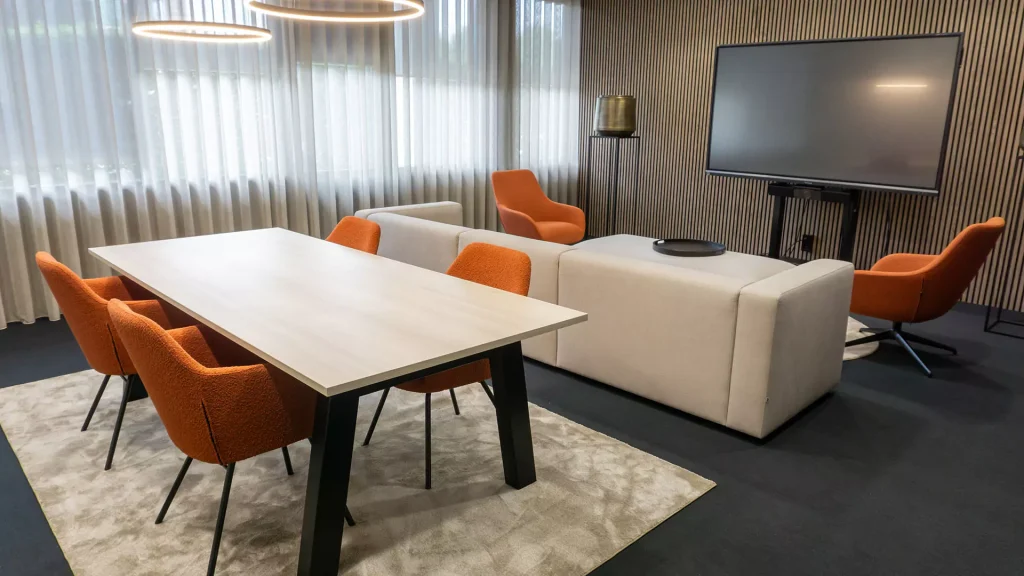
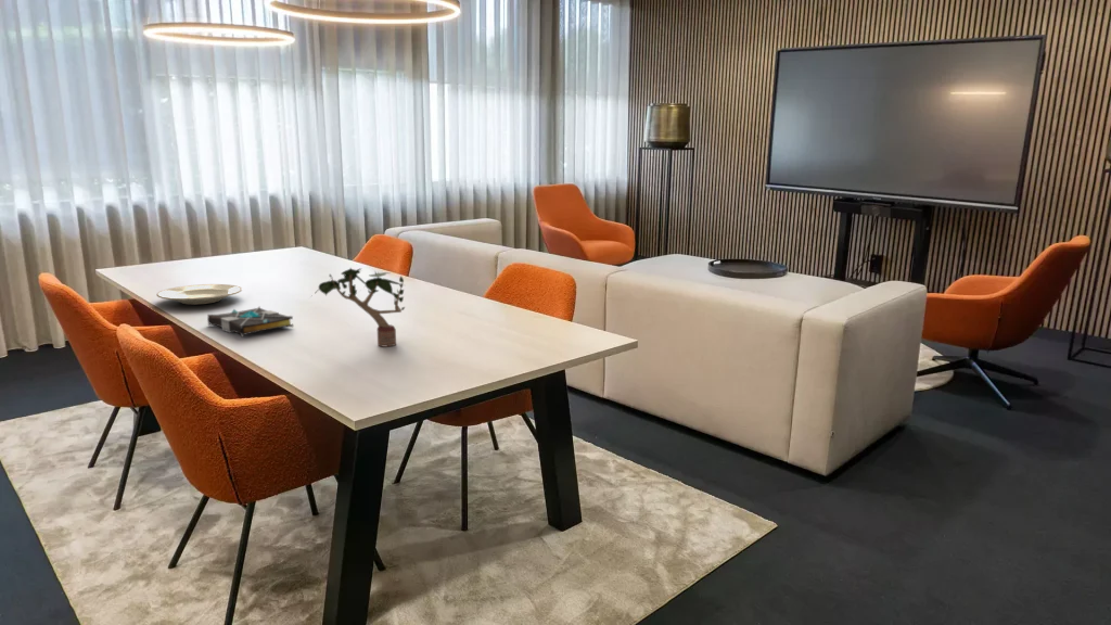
+ plate (201, 295)
+ potted plant (357, 304)
+ book (250, 318)
